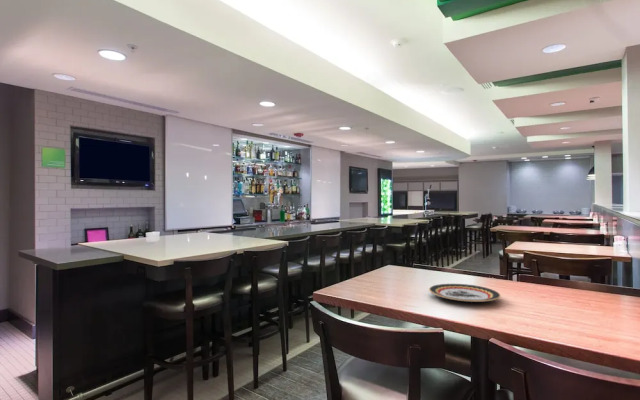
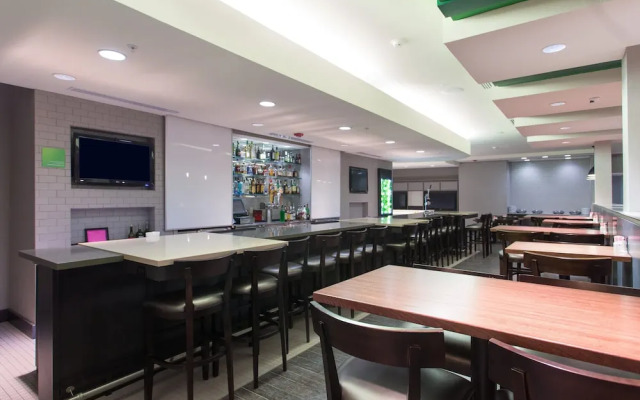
- plate (463, 294)
